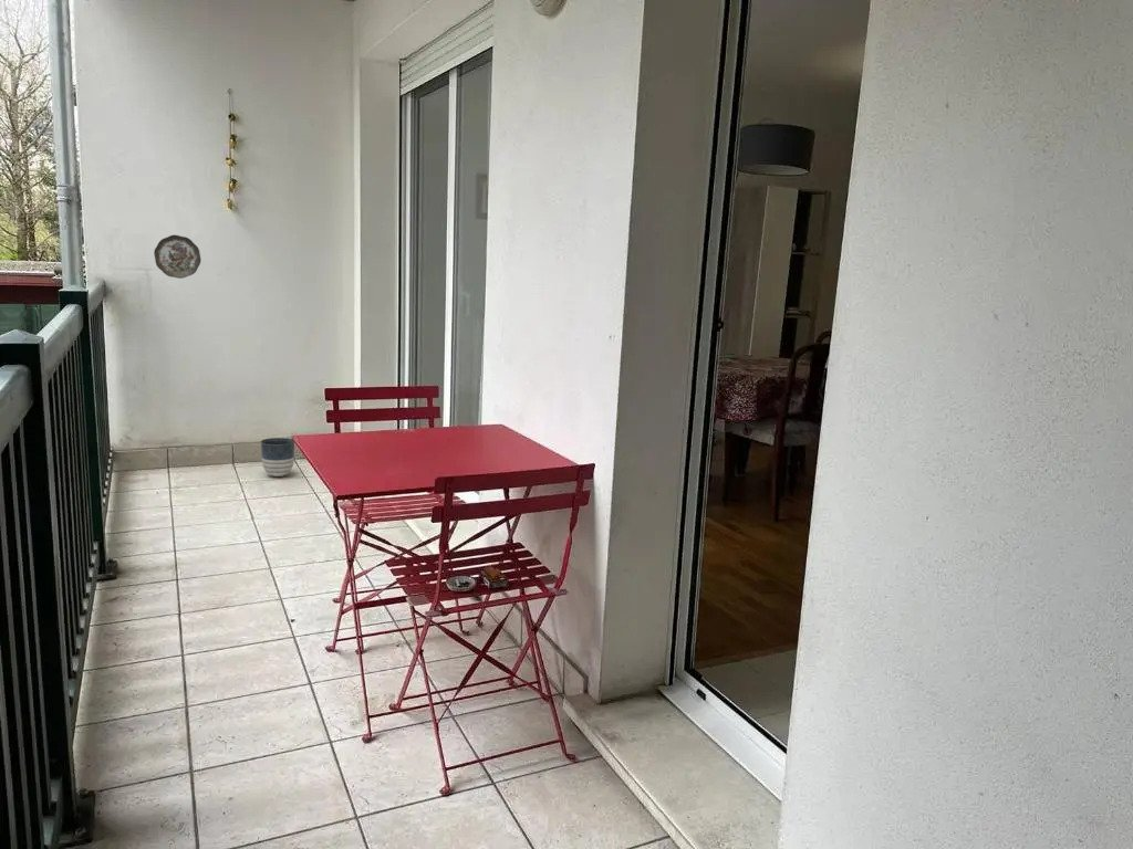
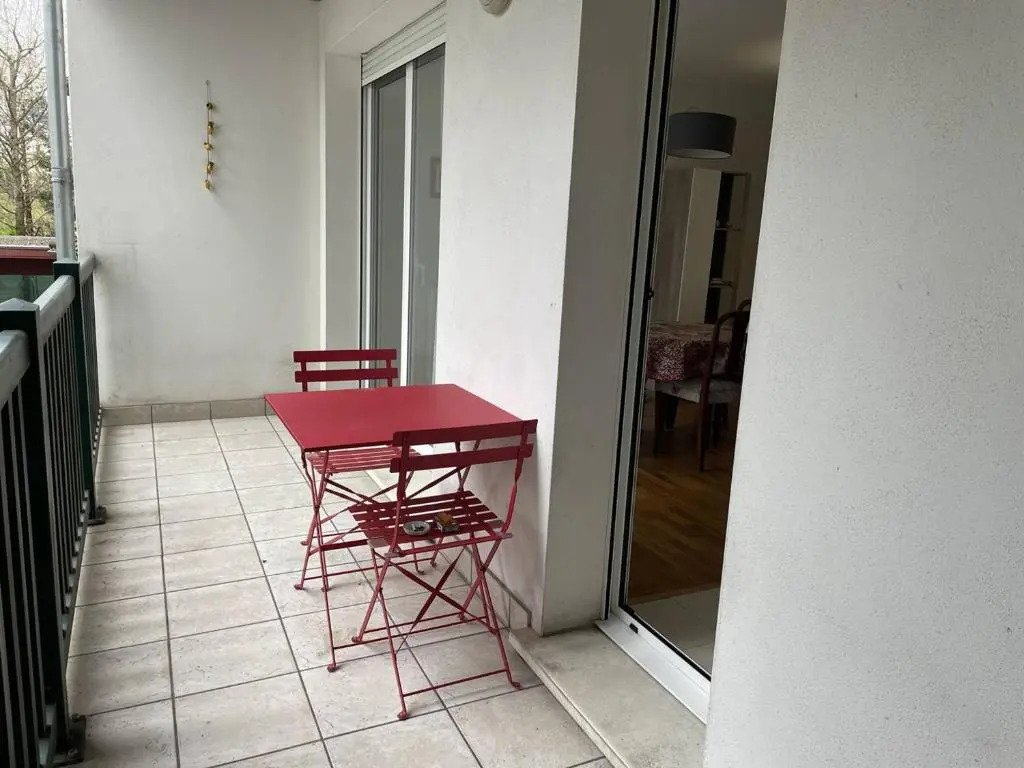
- planter (278, 458)
- decorative plate (177, 256)
